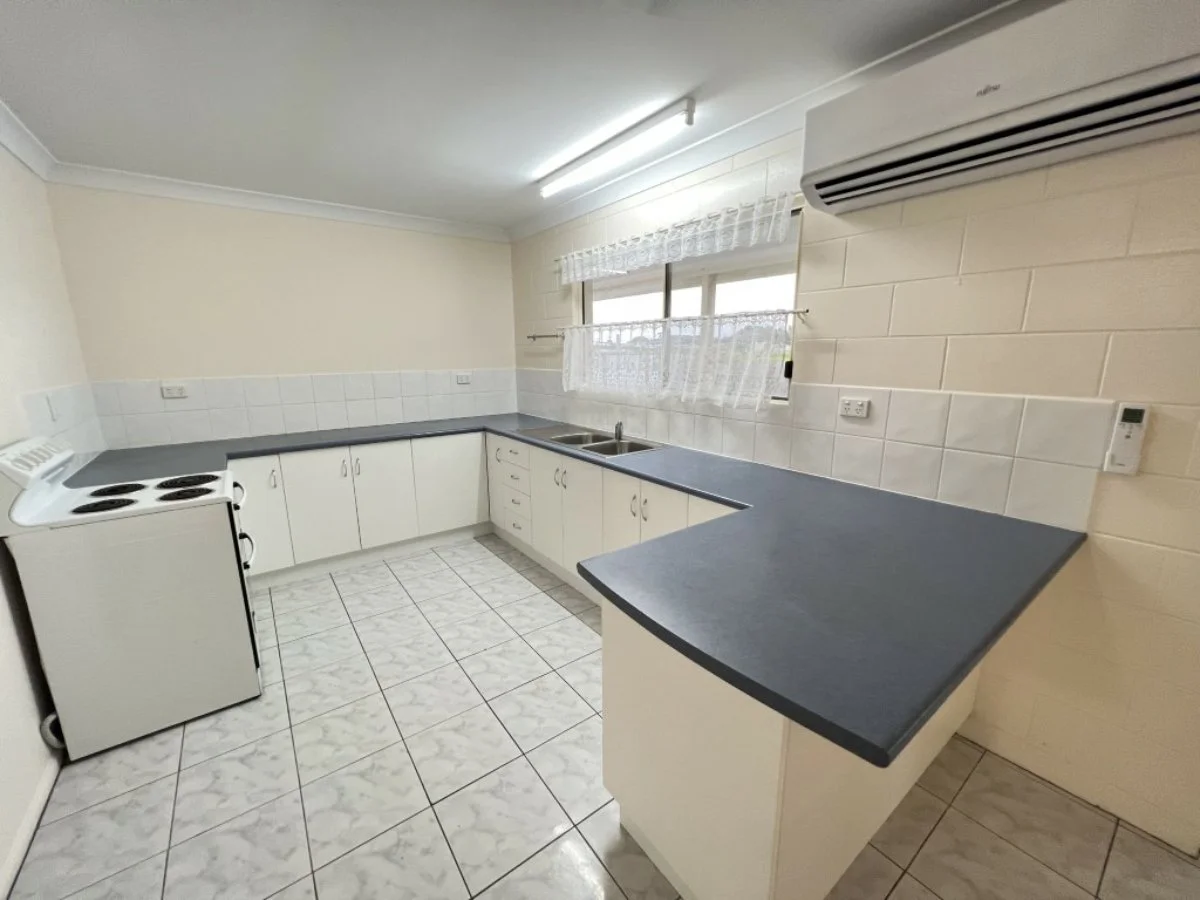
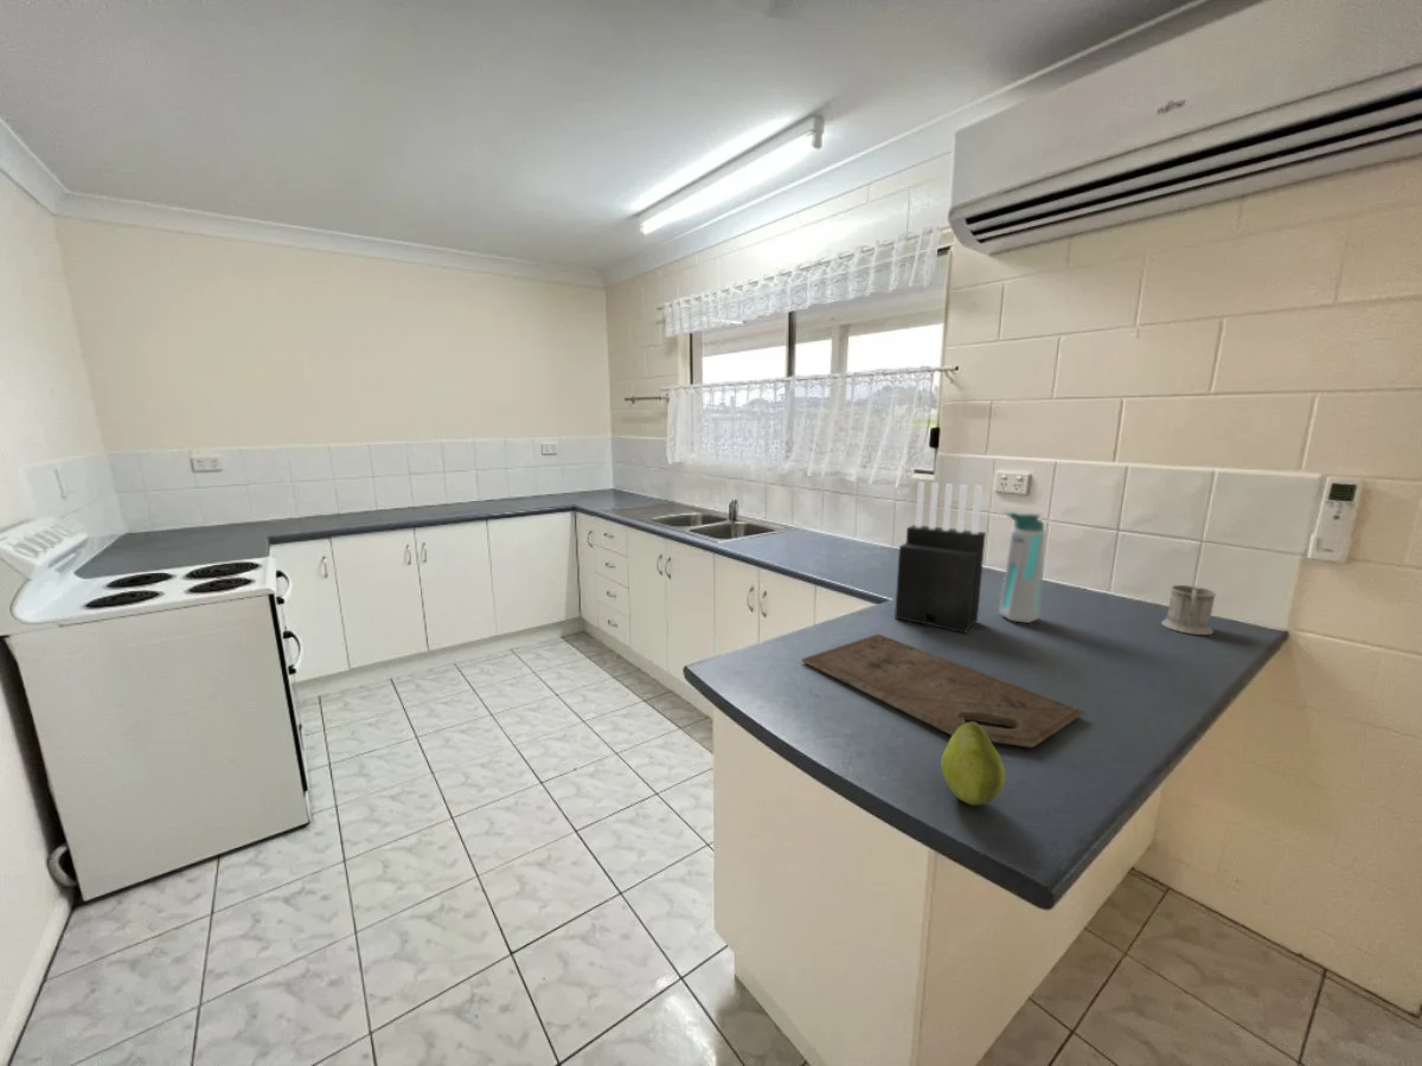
+ knife block (939, 554)
+ fruit (972, 760)
+ cutting board (928, 683)
+ mug (1190, 606)
+ water bottle (1021, 565)
